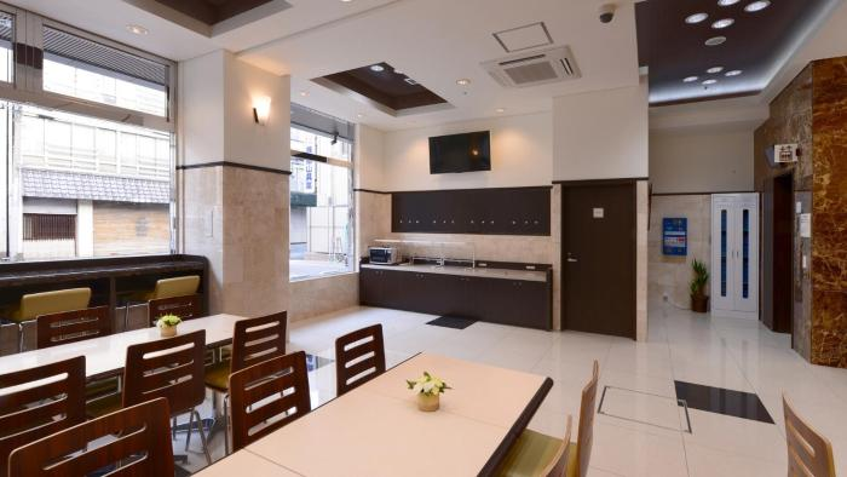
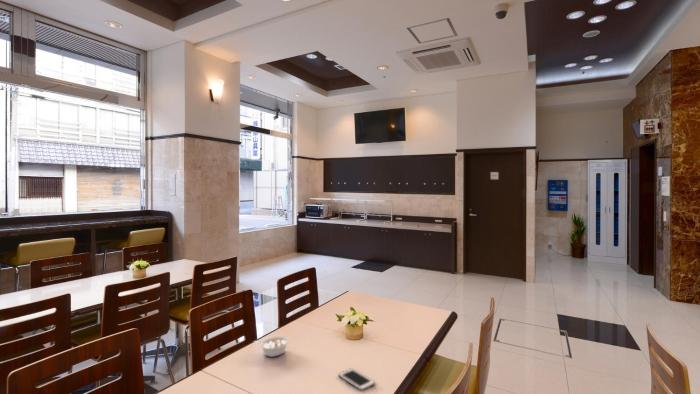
+ legume (273, 346)
+ cell phone (356, 379)
